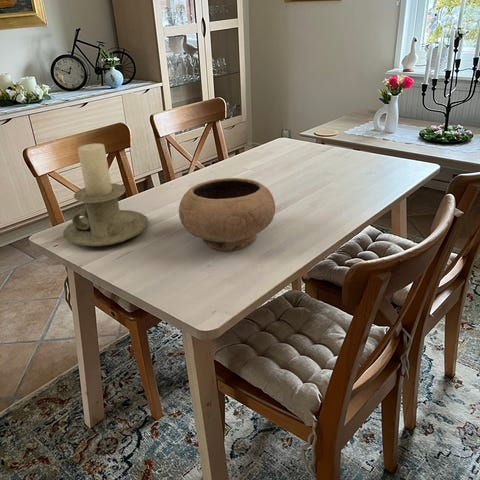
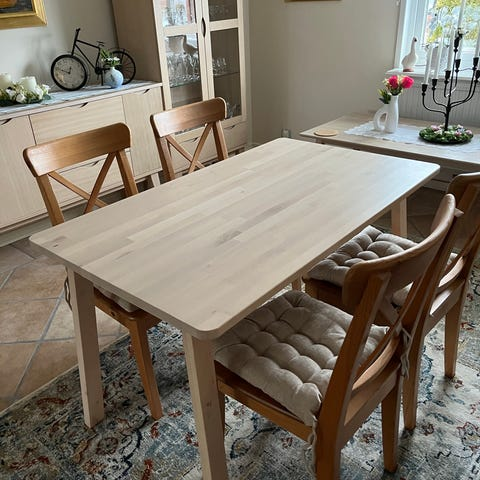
- candle holder (99, 190)
- bowl (227, 213)
